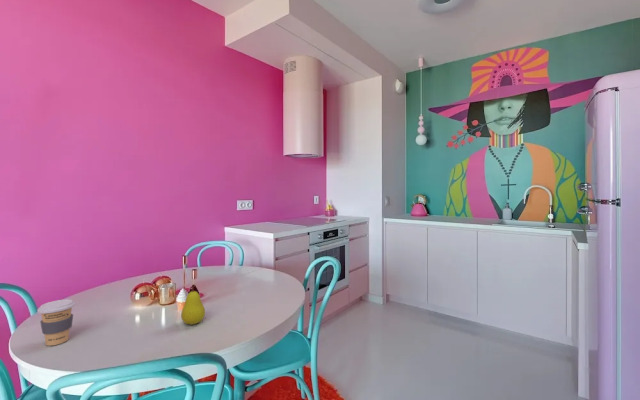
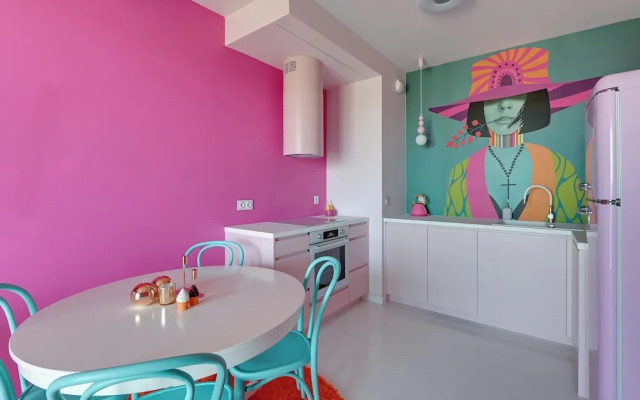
- fruit (193, 304)
- coffee cup (57, 322)
